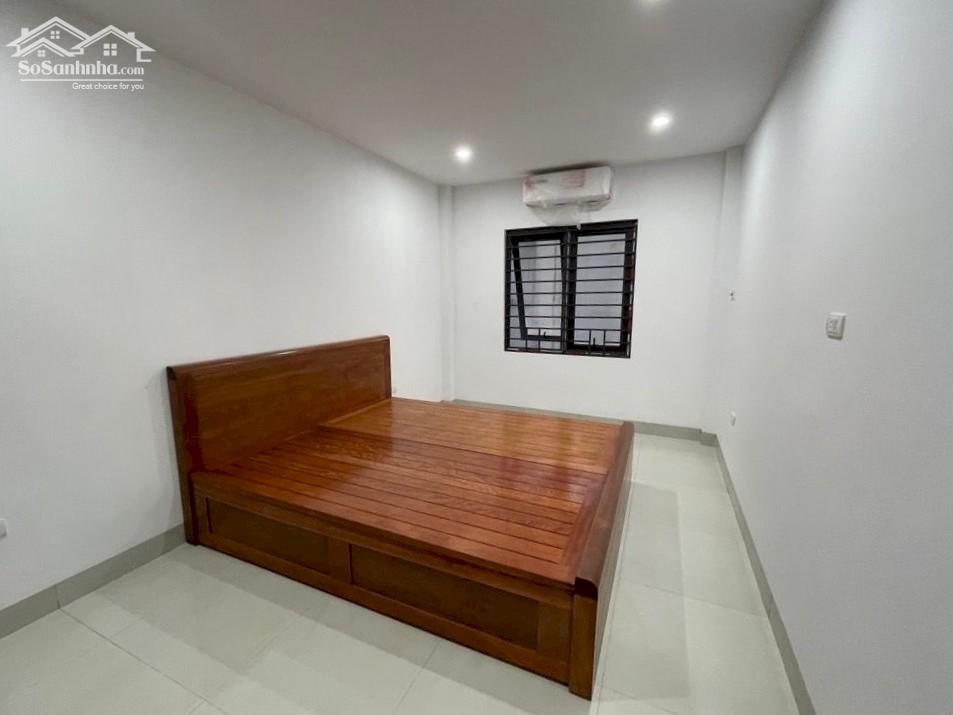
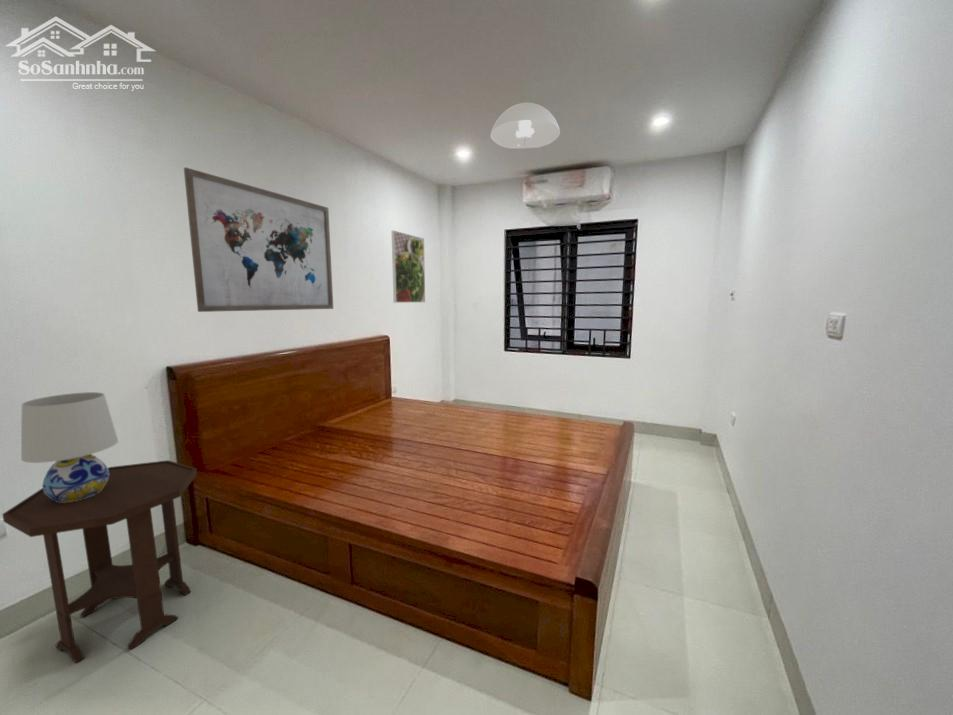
+ side table (111, 557)
+ table lamp (72, 445)
+ wall art (272, 251)
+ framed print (409, 269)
+ ceiling light (525, 125)
